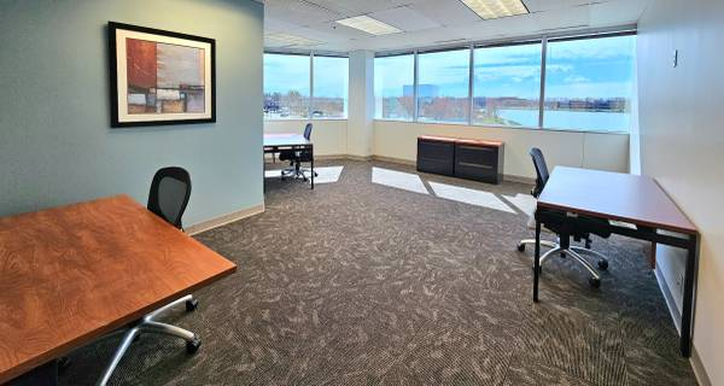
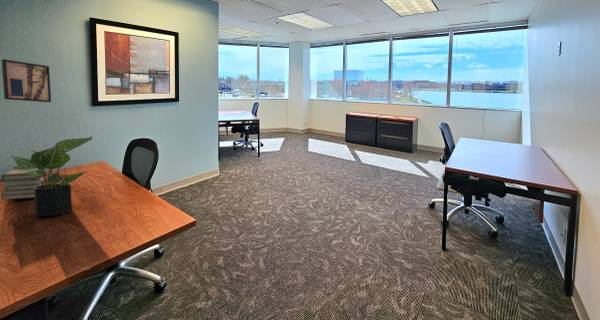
+ book stack (24, 183)
+ potted plant (58, 174)
+ wall art (27, 82)
